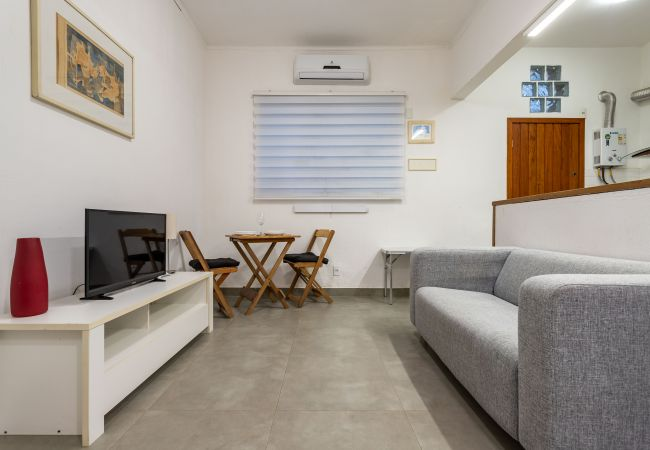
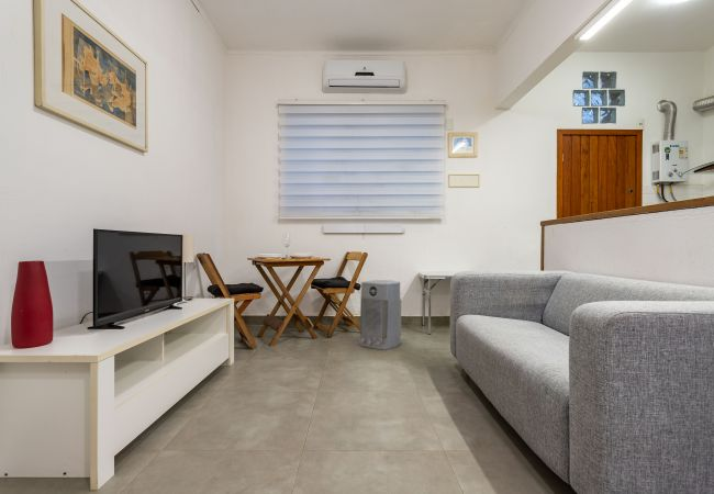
+ air purifier (381, 312)
